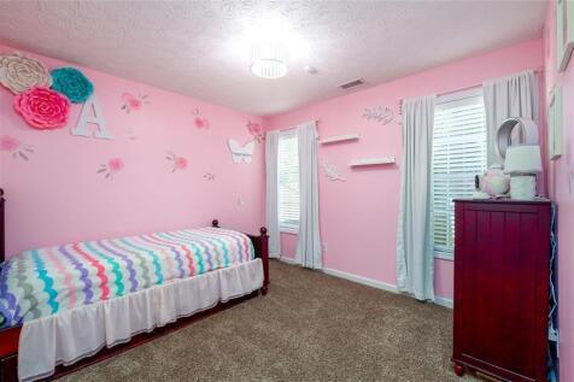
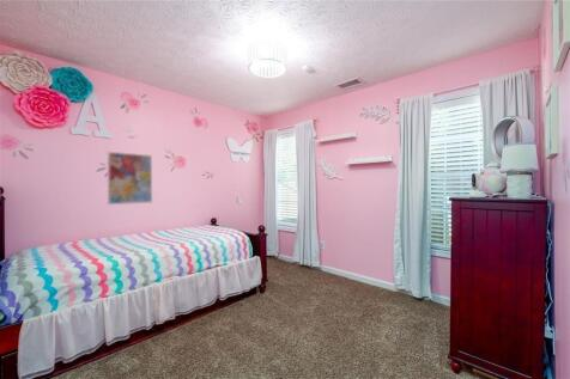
+ wall art (131, 178)
